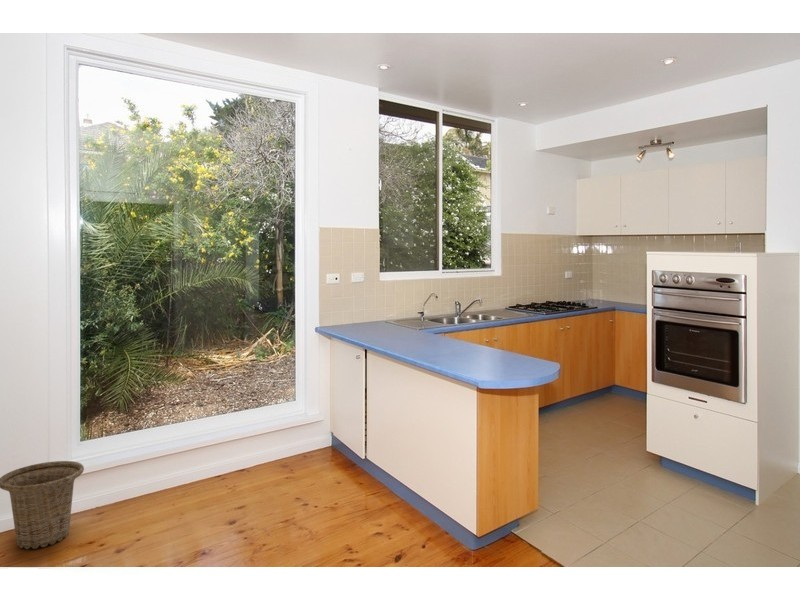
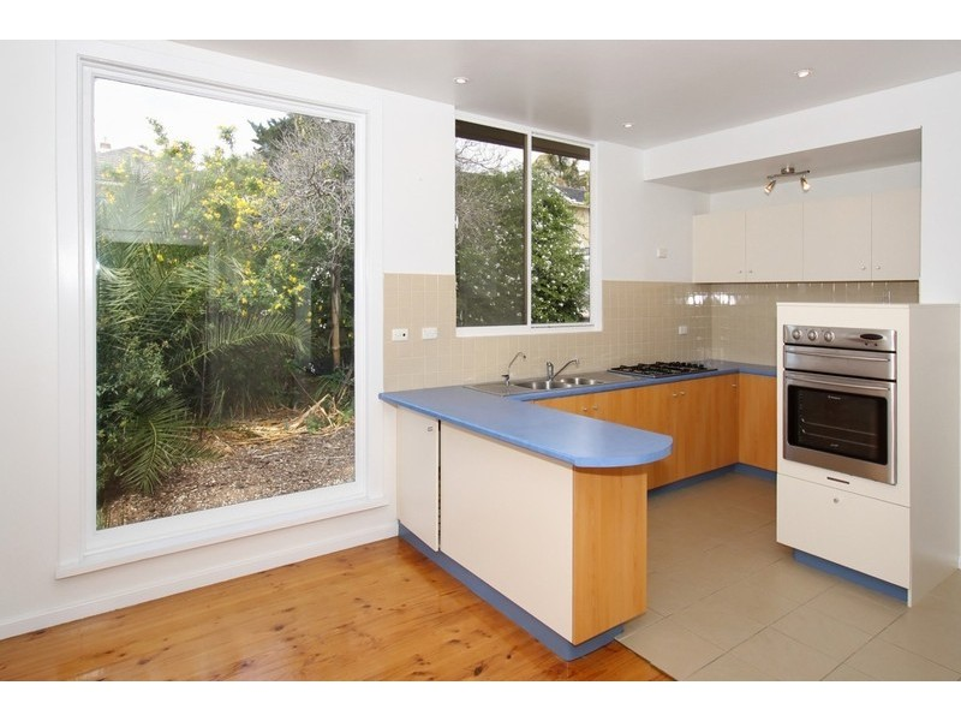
- basket (43, 505)
